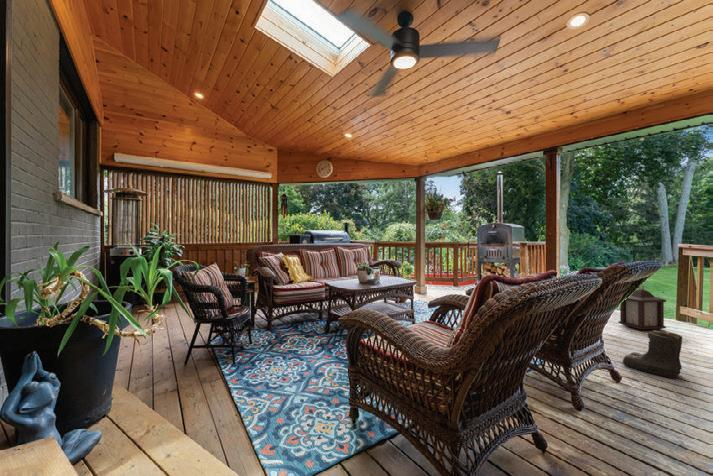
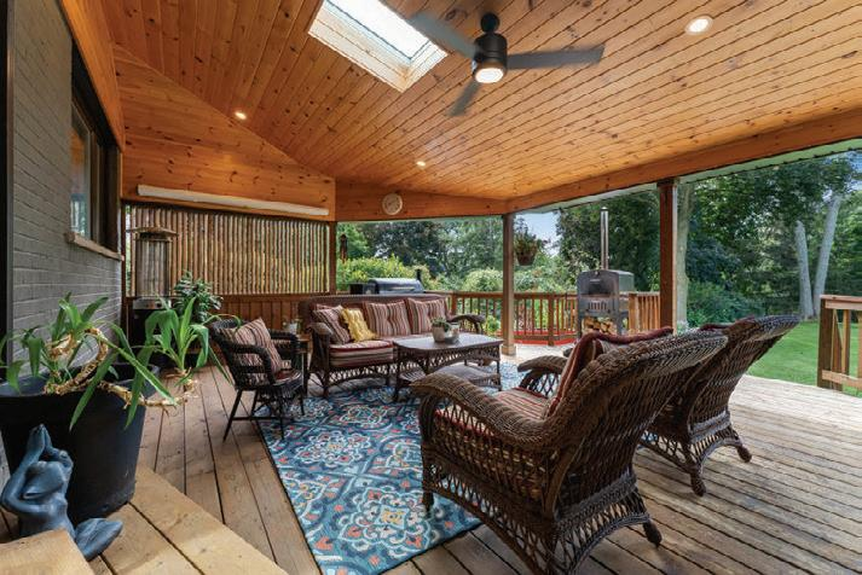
- lantern (641, 306)
- boots (651, 349)
